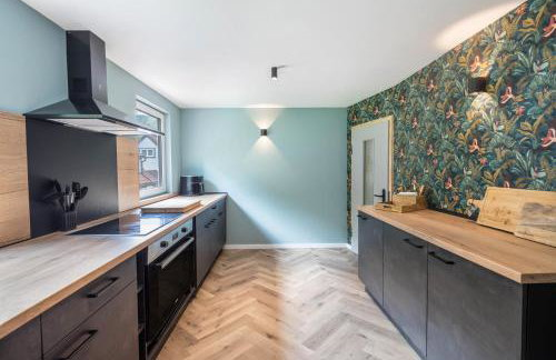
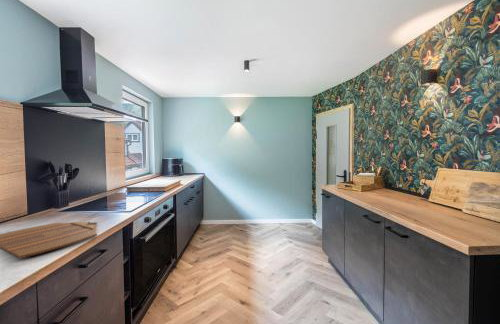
+ cutting board (55, 232)
